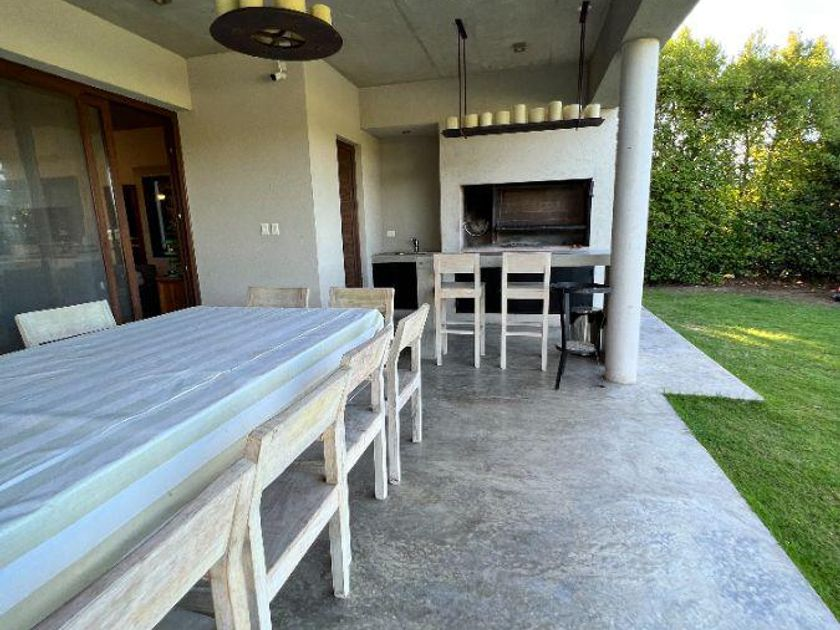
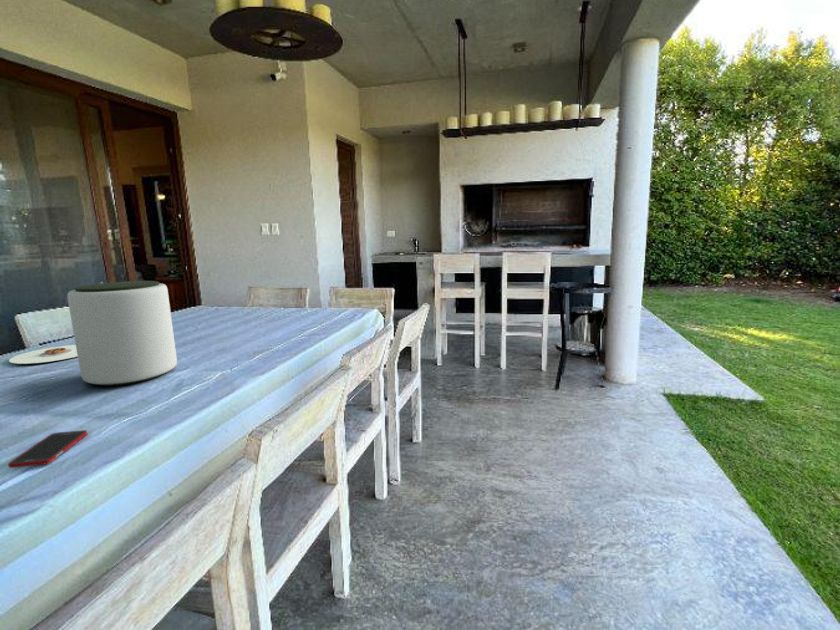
+ plate (55, 351)
+ plant pot (125, 330)
+ cell phone (50, 447)
